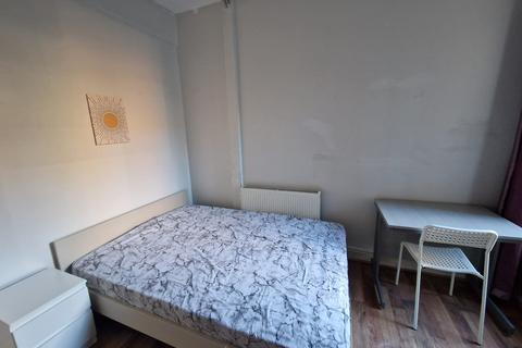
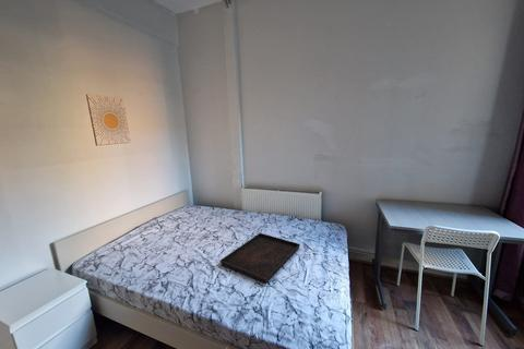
+ serving tray (262, 253)
